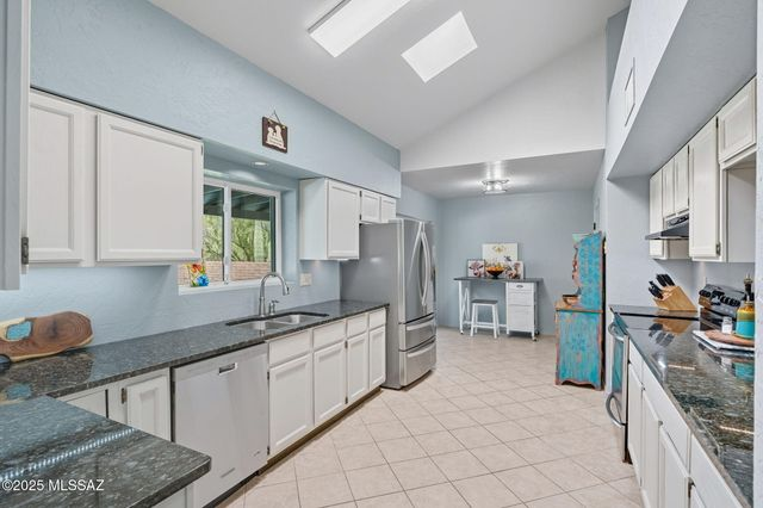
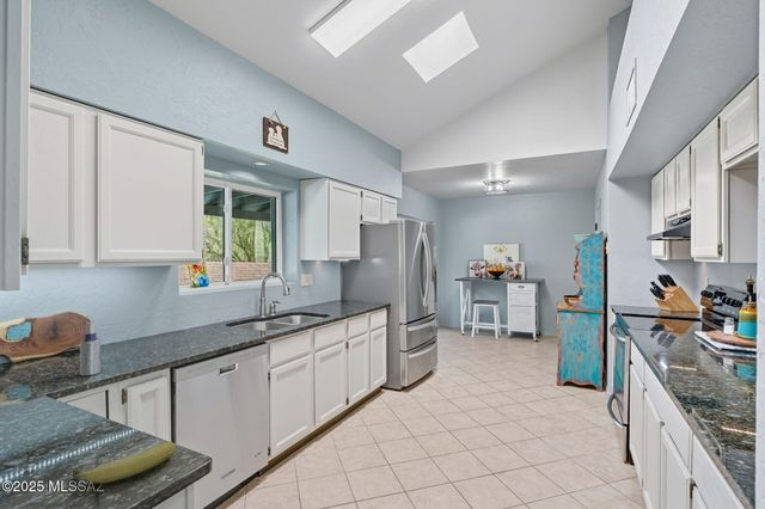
+ spray bottle (90, 348)
+ fruit (128, 460)
